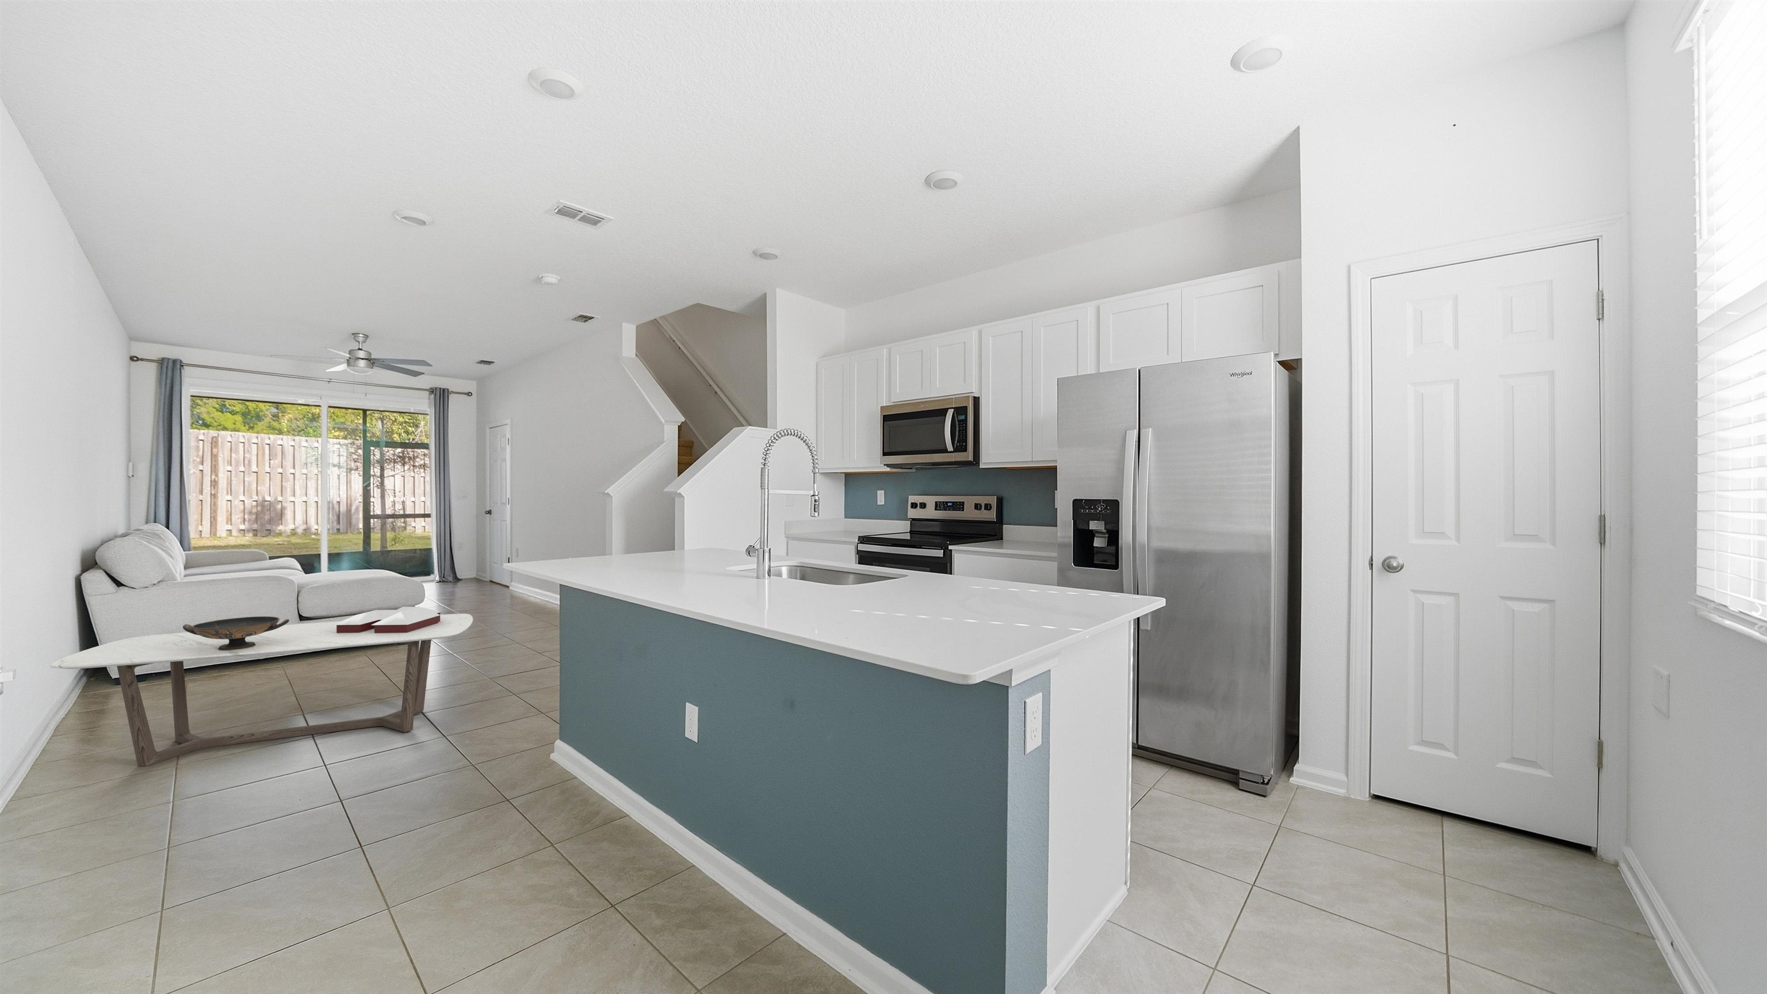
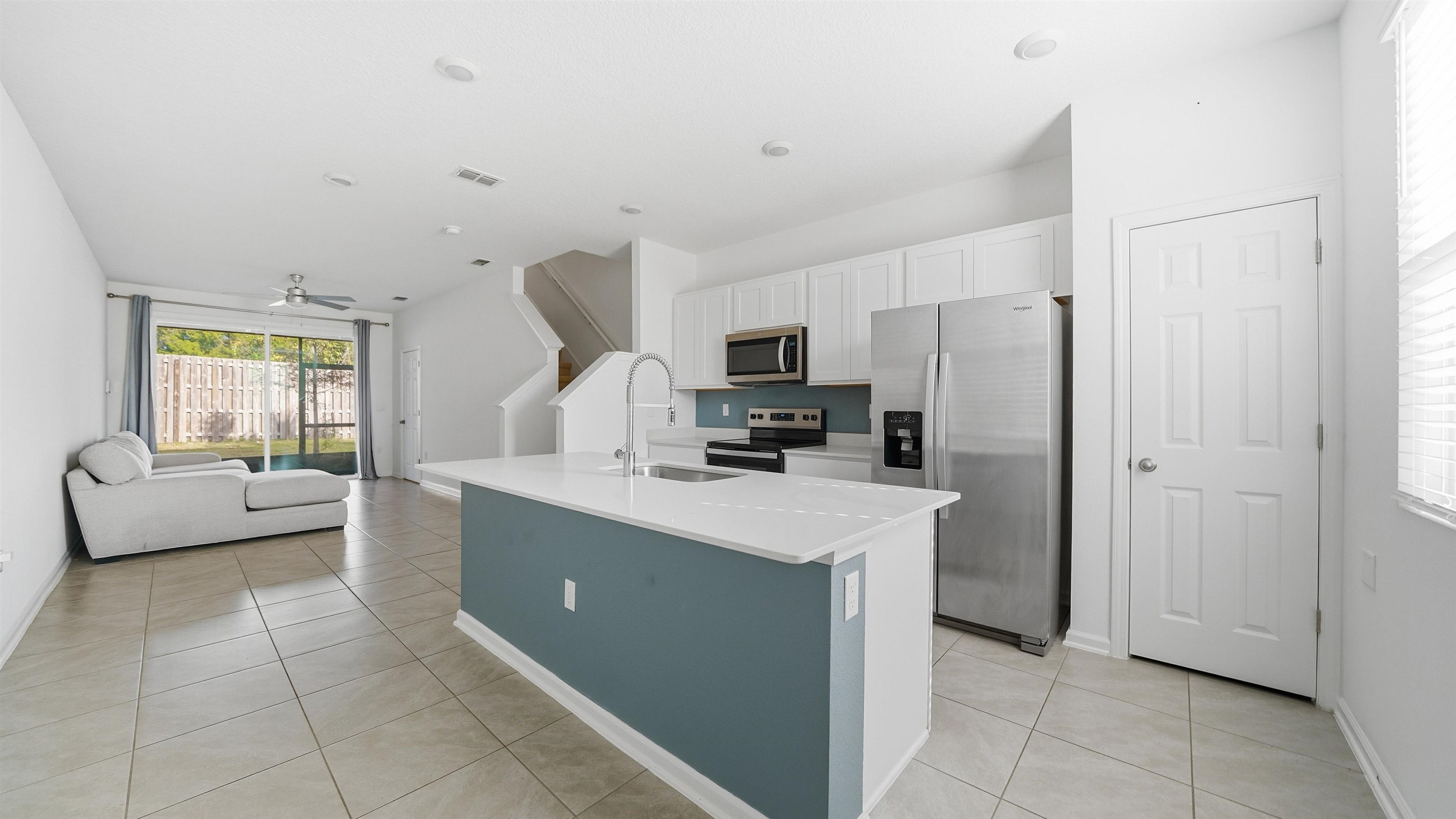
- books (394, 617)
- decorative bowl (237, 634)
- coffee table (295, 652)
